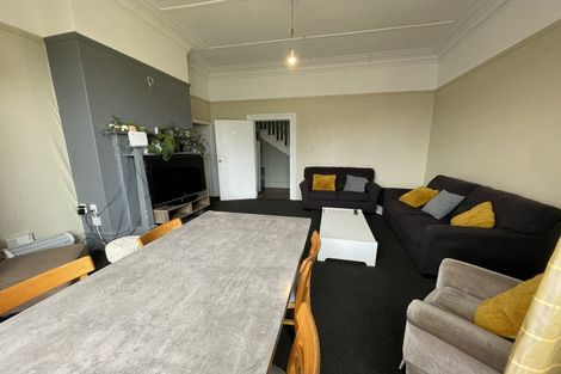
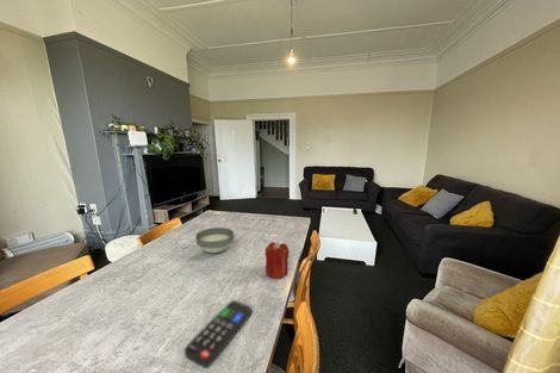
+ bowl (214, 241)
+ remote control (222, 328)
+ candle (276, 256)
